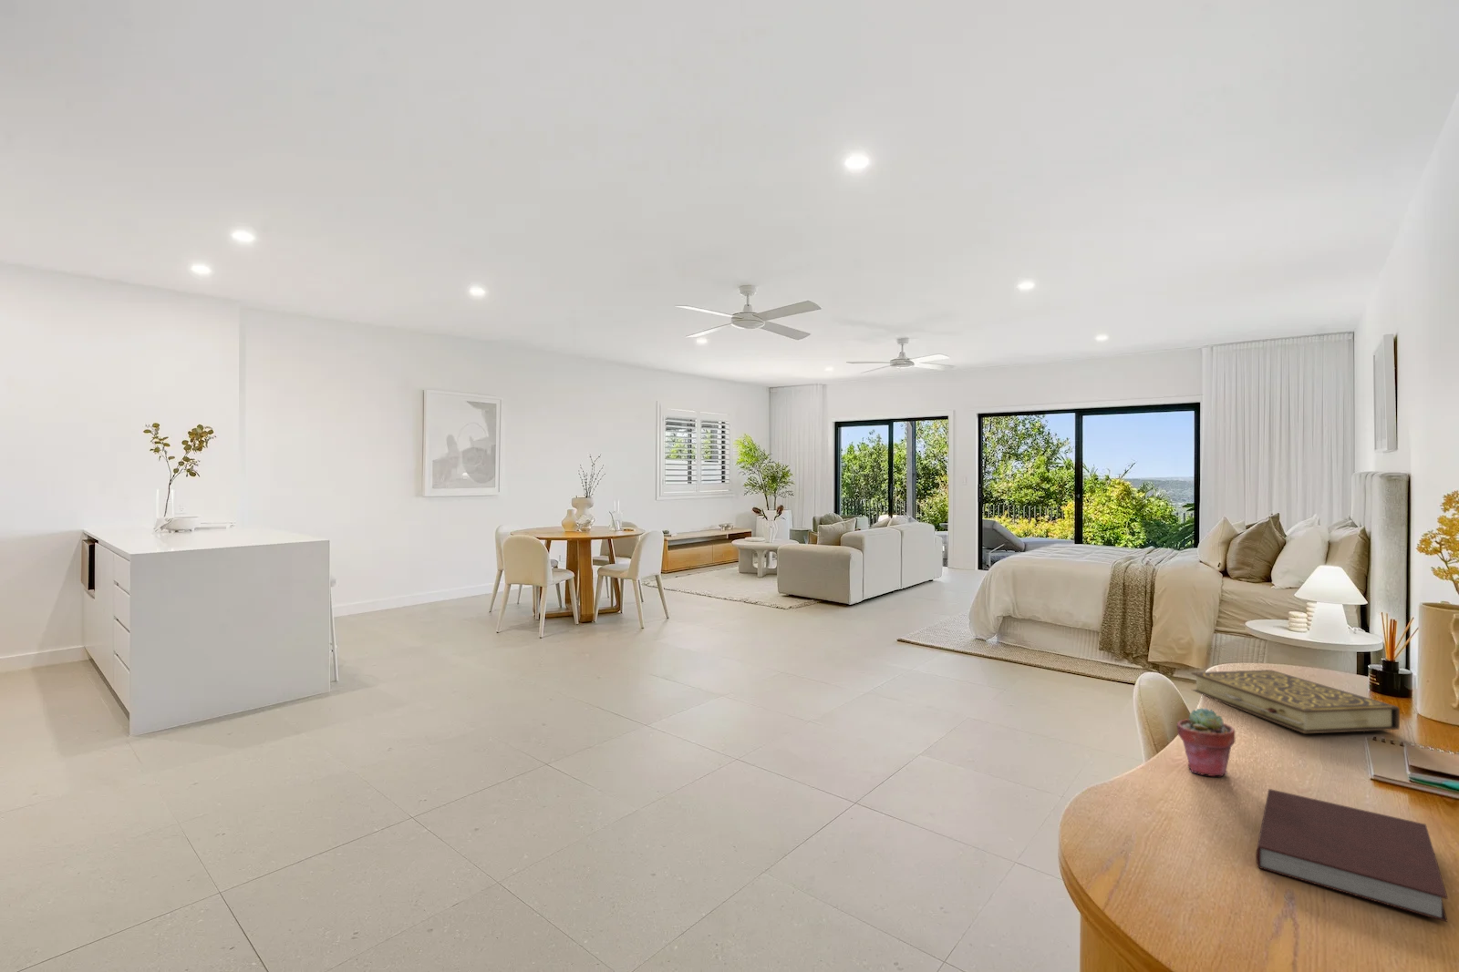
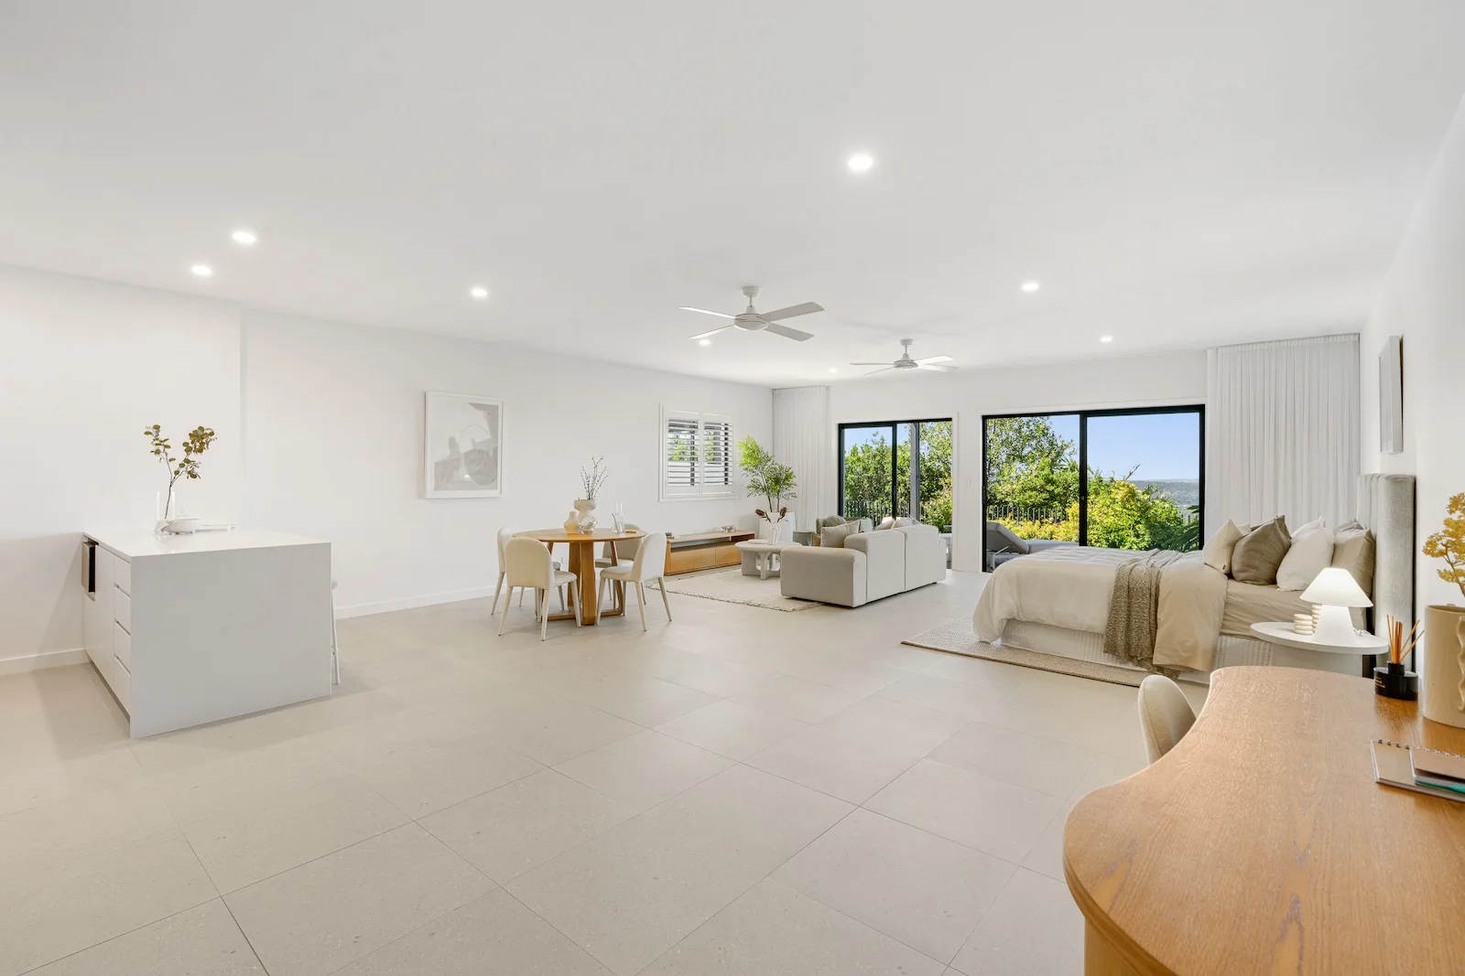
- notebook (1343, 844)
- book (1280, 696)
- potted succulent (1205, 739)
